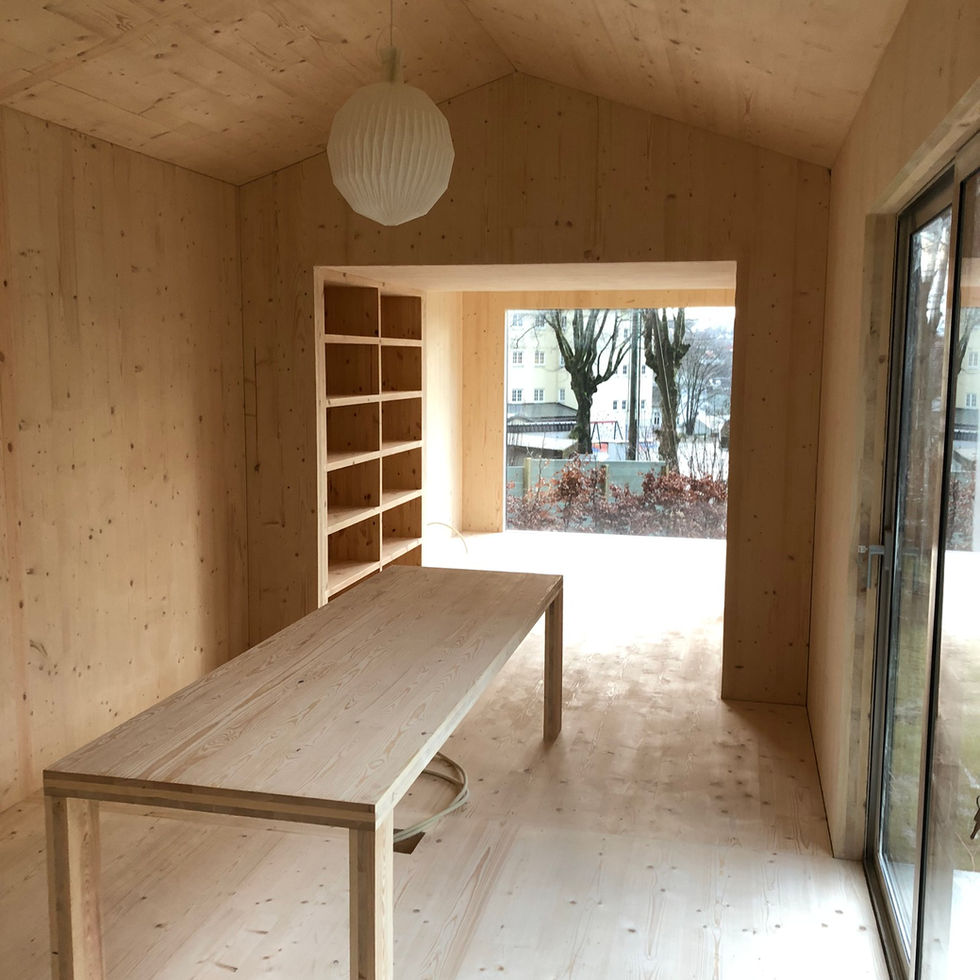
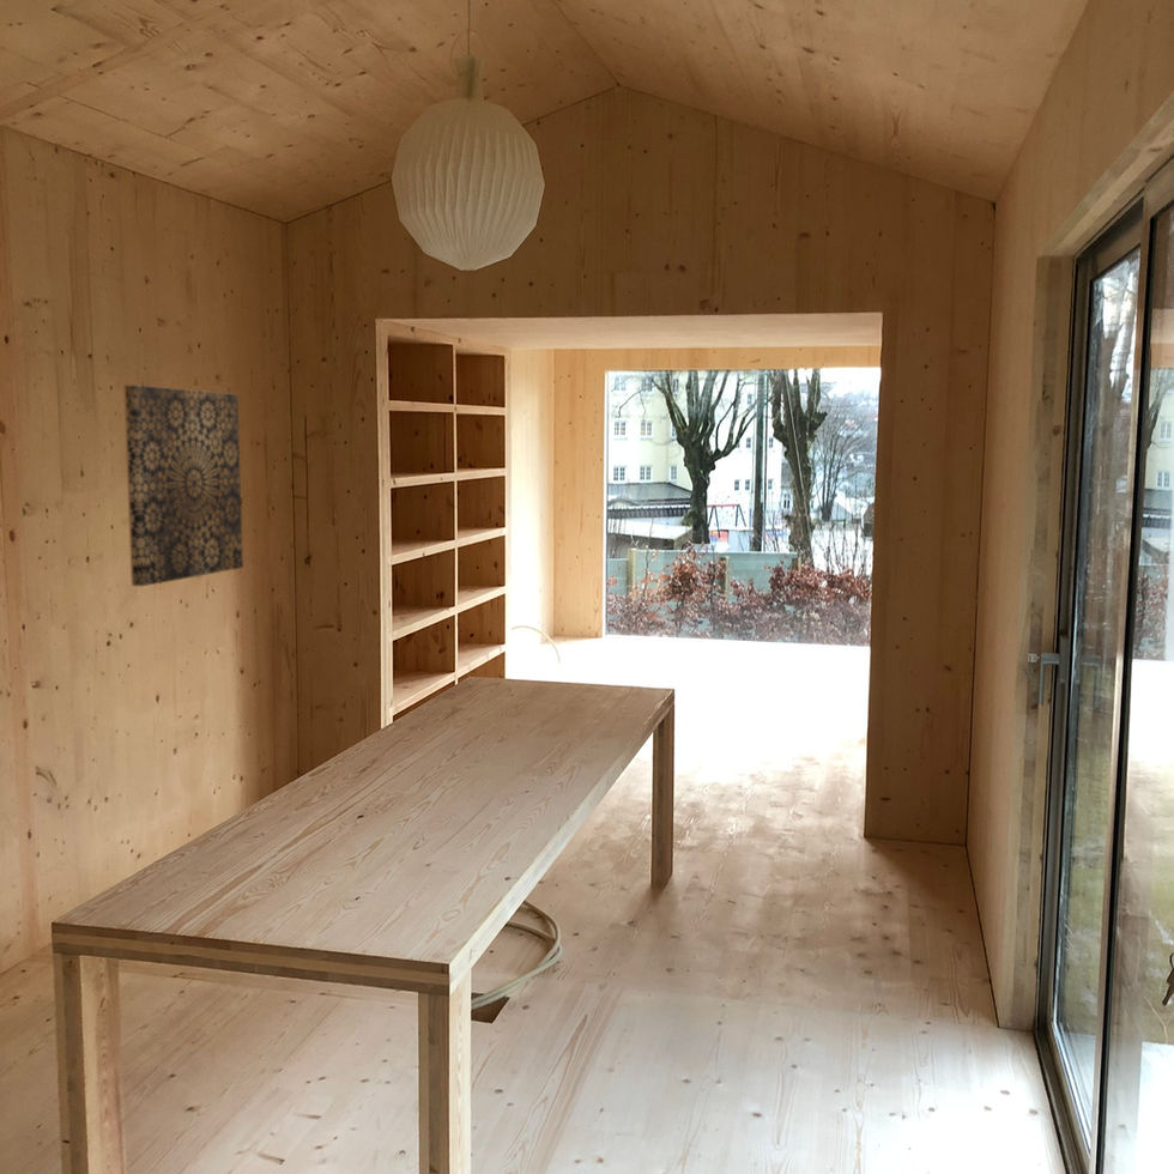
+ wall art (188, 484)
